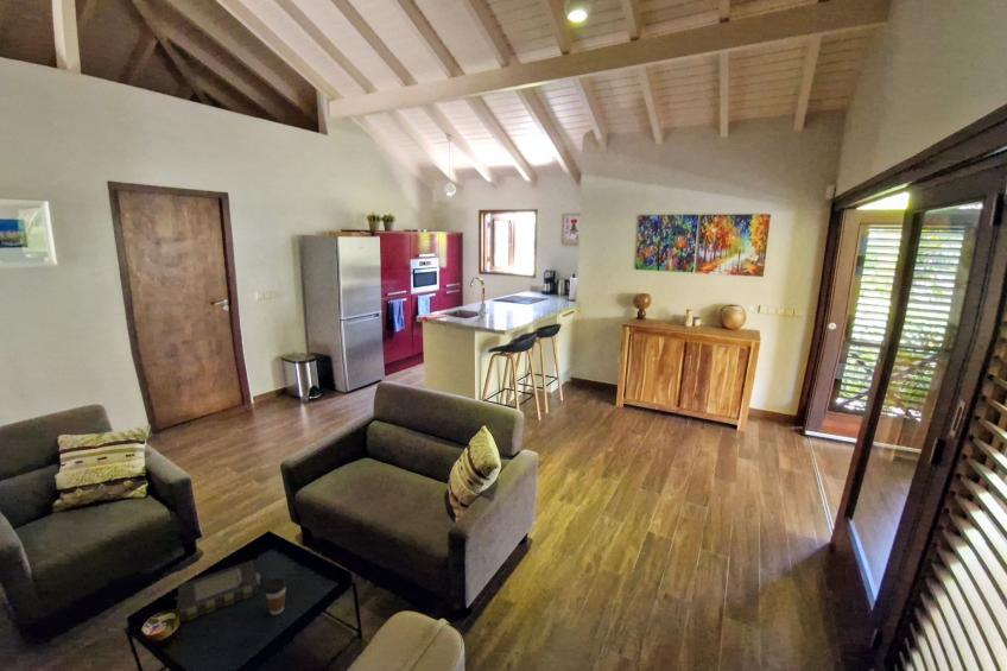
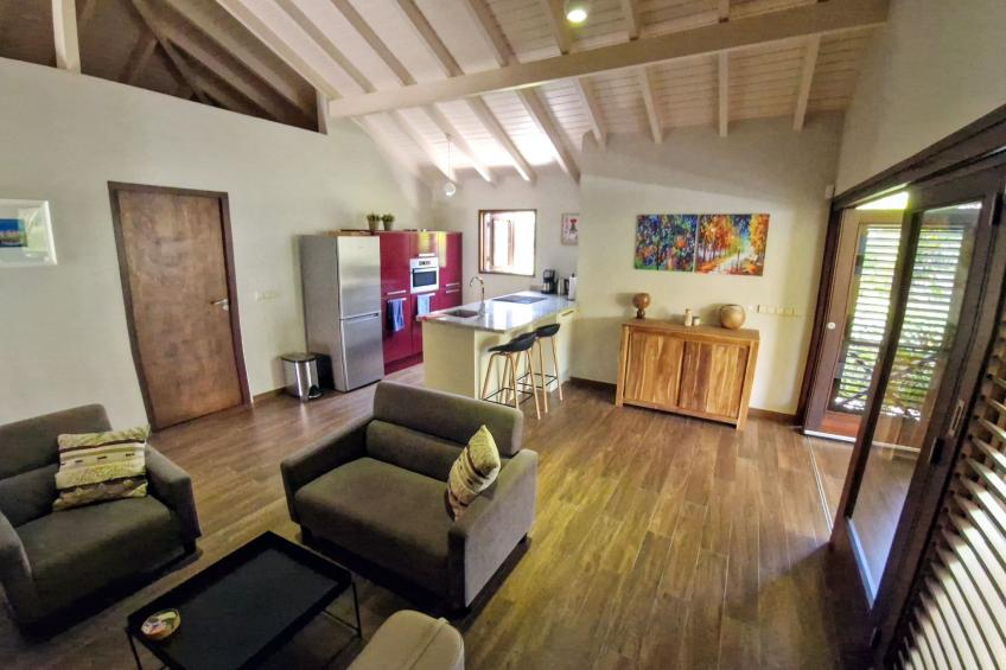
- coffee cup (276, 596)
- book (220, 587)
